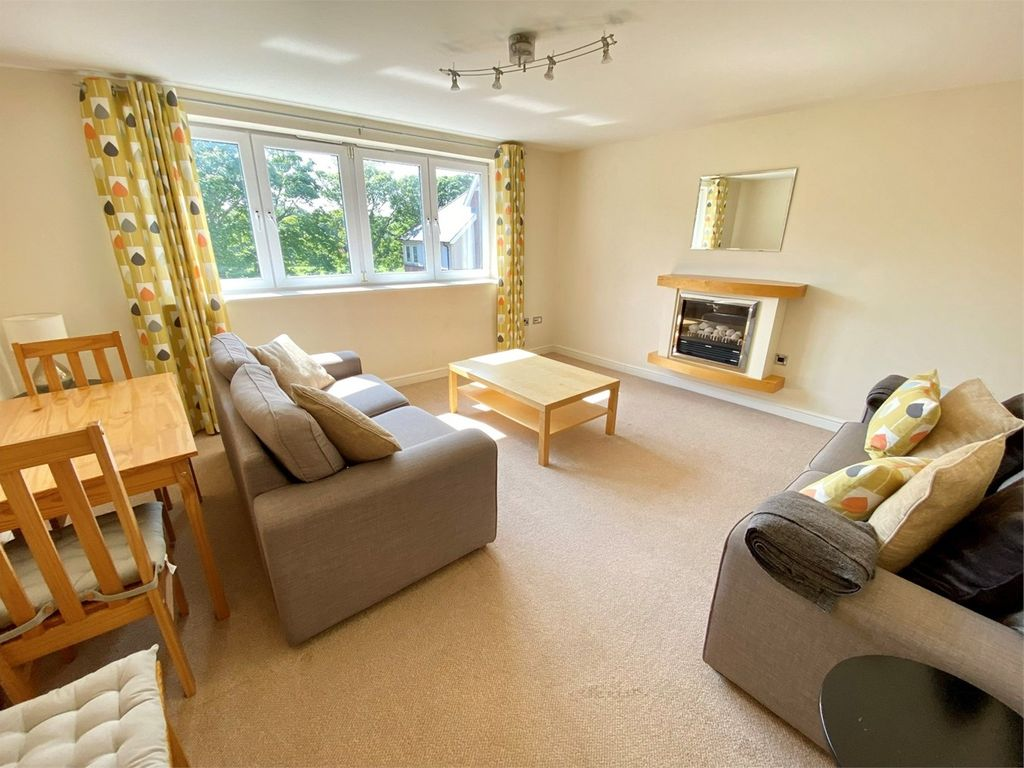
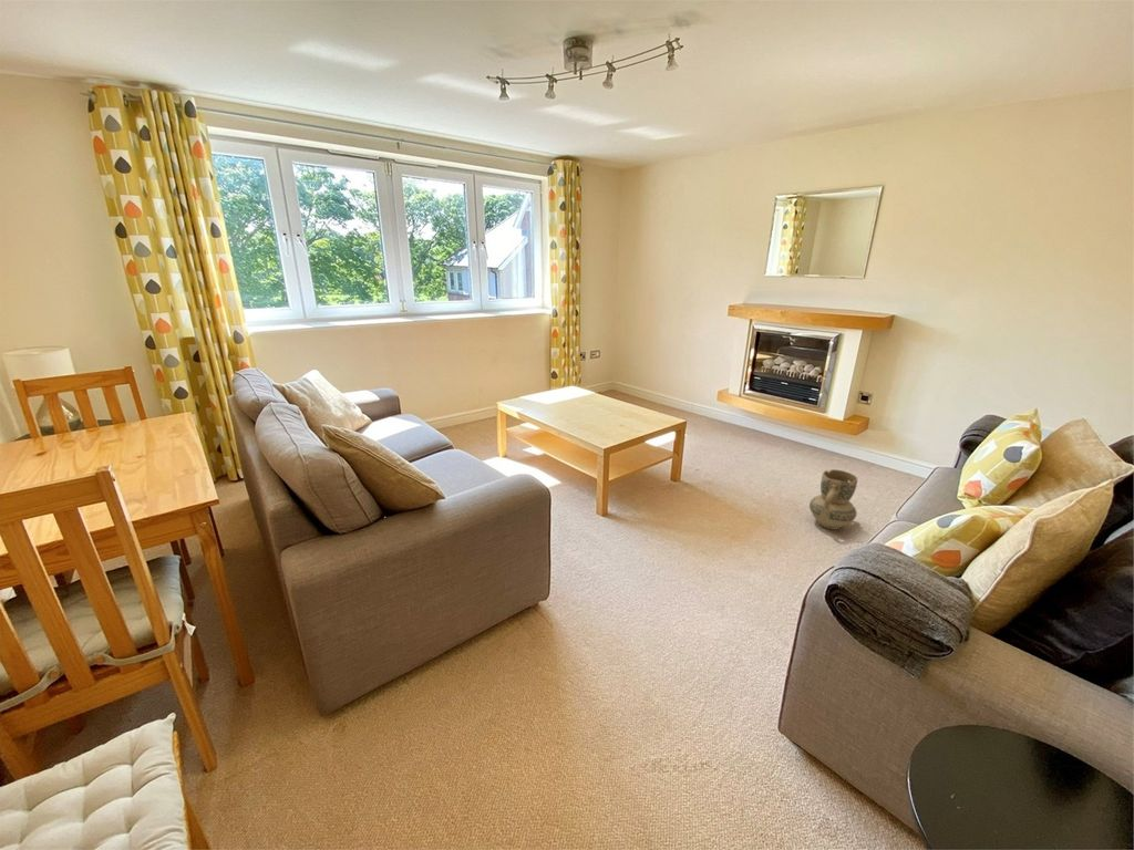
+ ceramic jug (834, 500)
